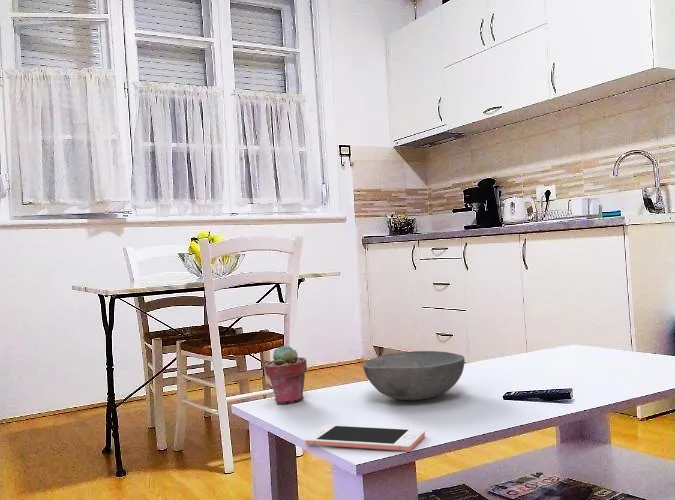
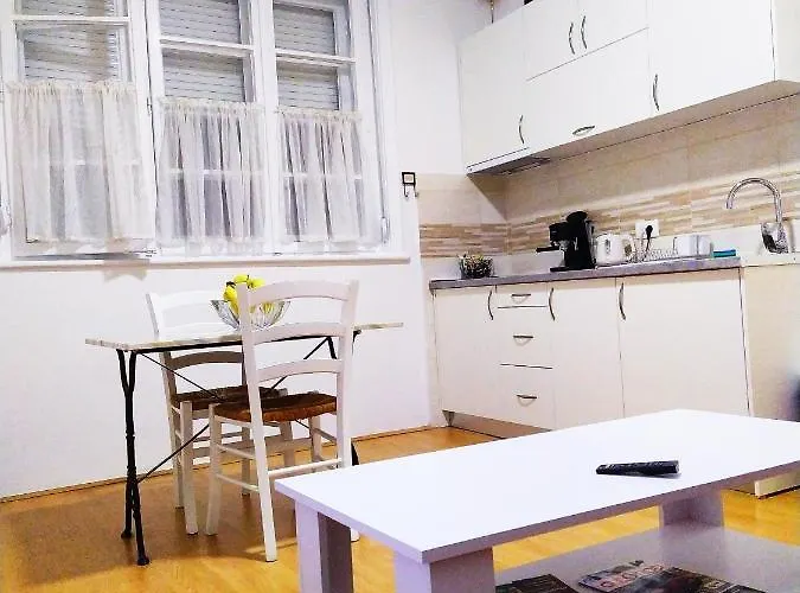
- cell phone (365, 437)
- potted succulent (286, 372)
- bowl (414, 376)
